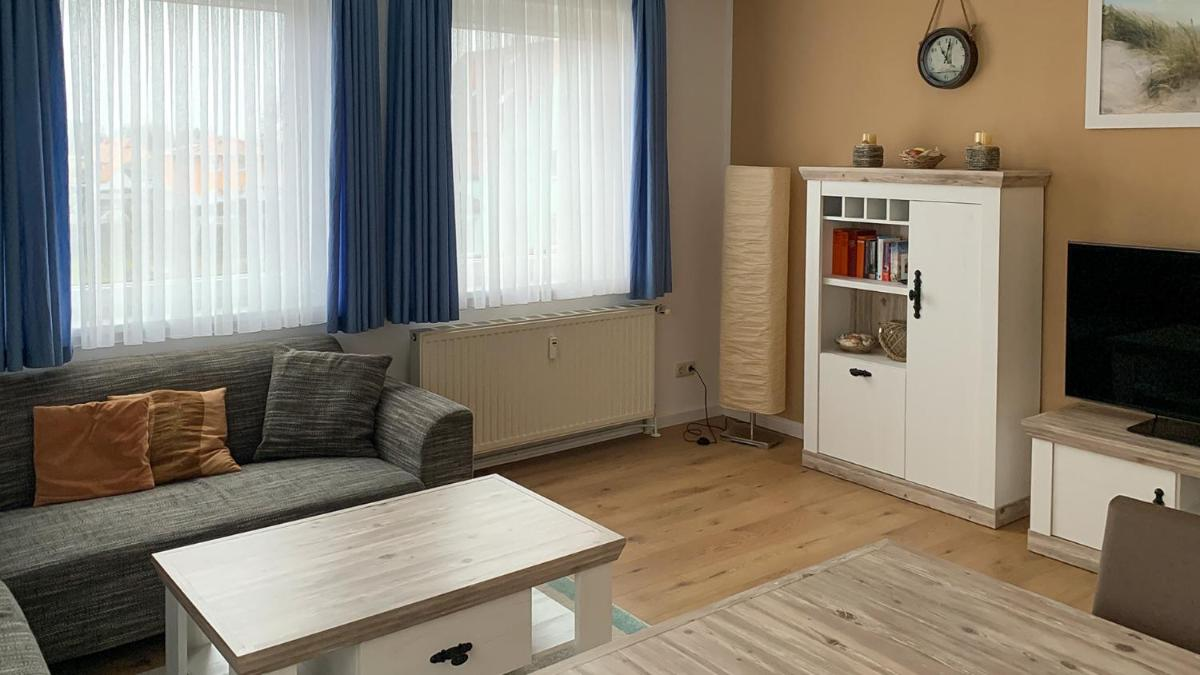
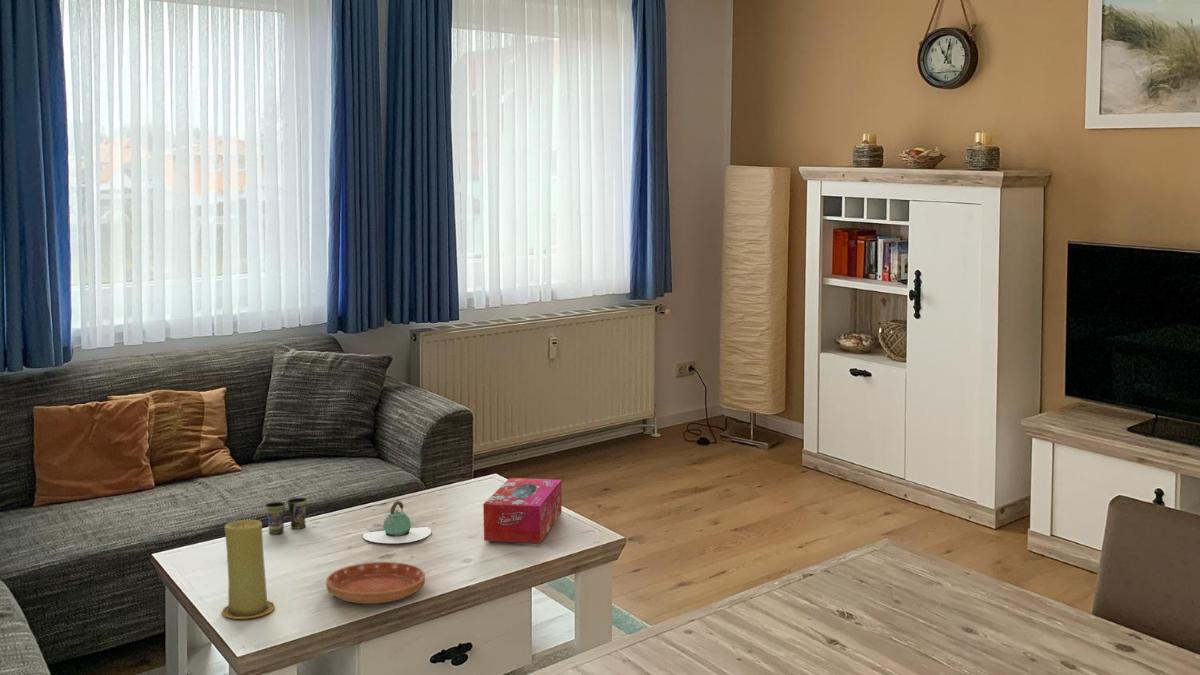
+ cup (283, 515)
+ teapot (397, 517)
+ saucer (376, 583)
+ tissue box (524, 508)
+ candle (246, 566)
